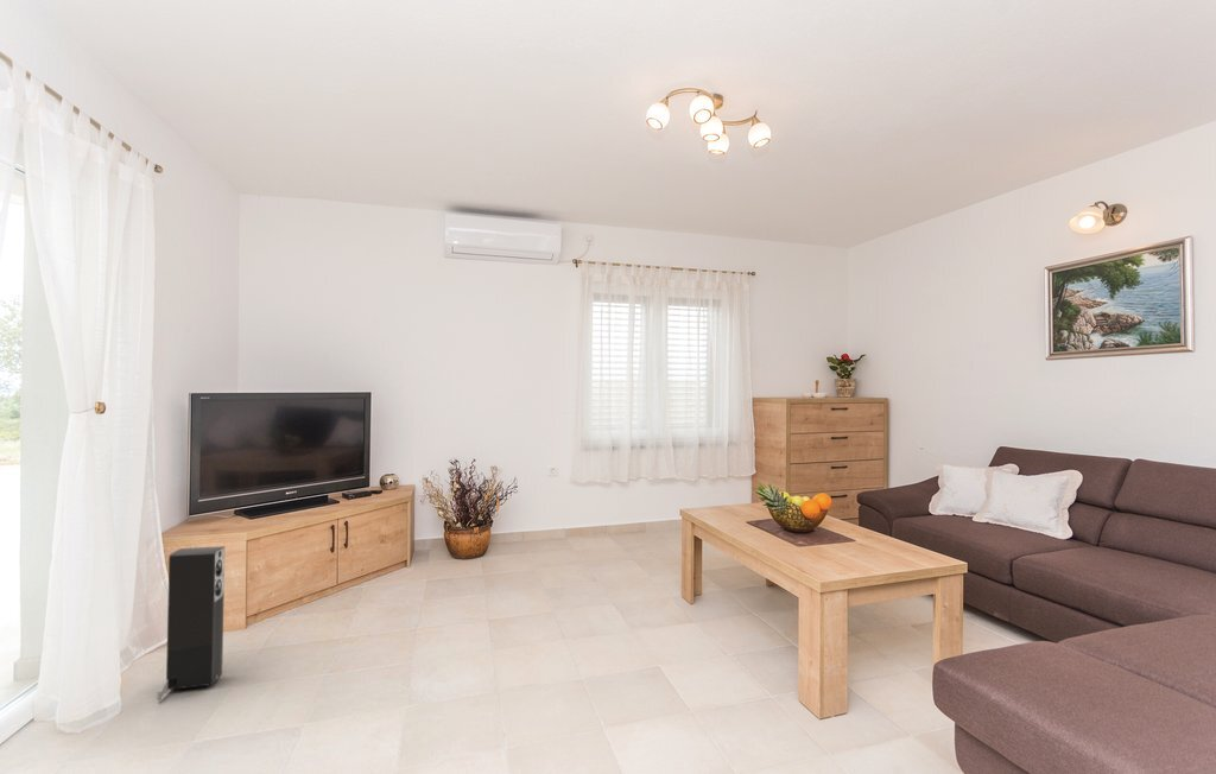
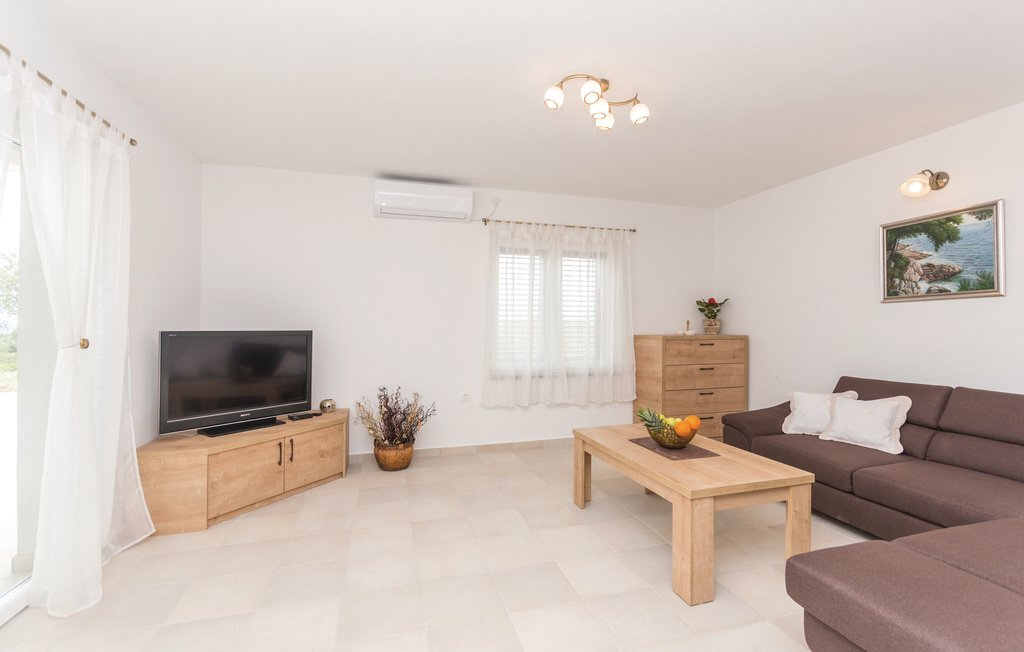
- speaker (194, 617)
